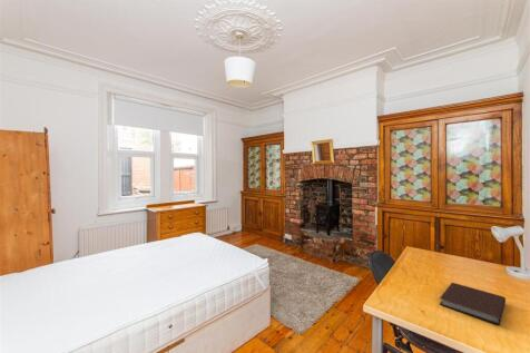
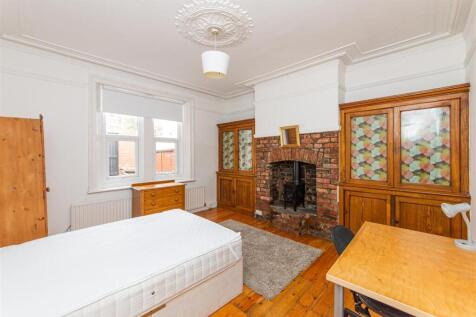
- notebook (472, 301)
